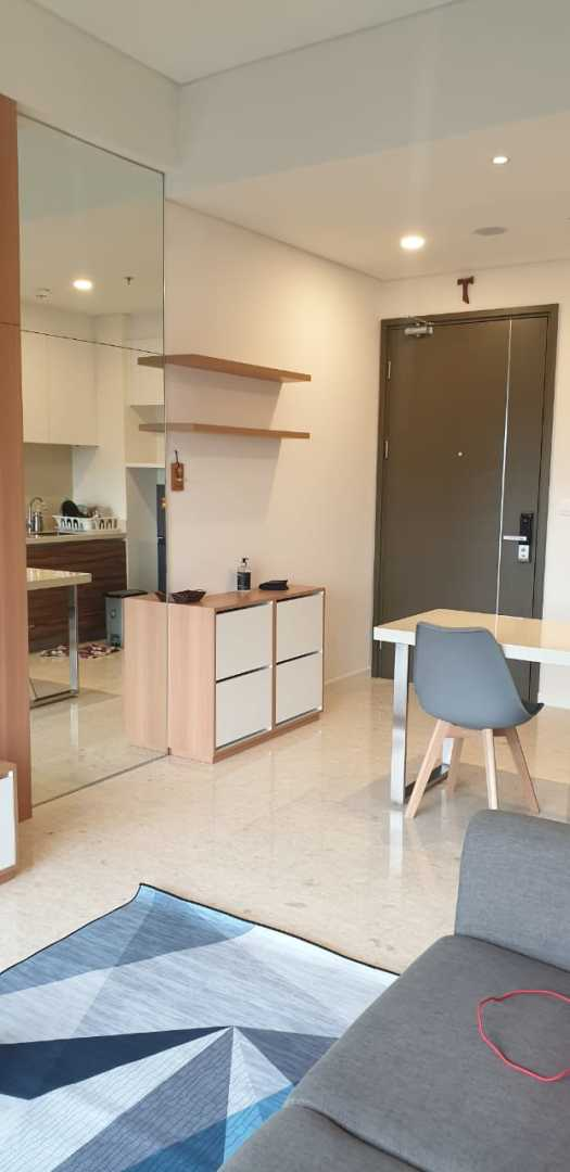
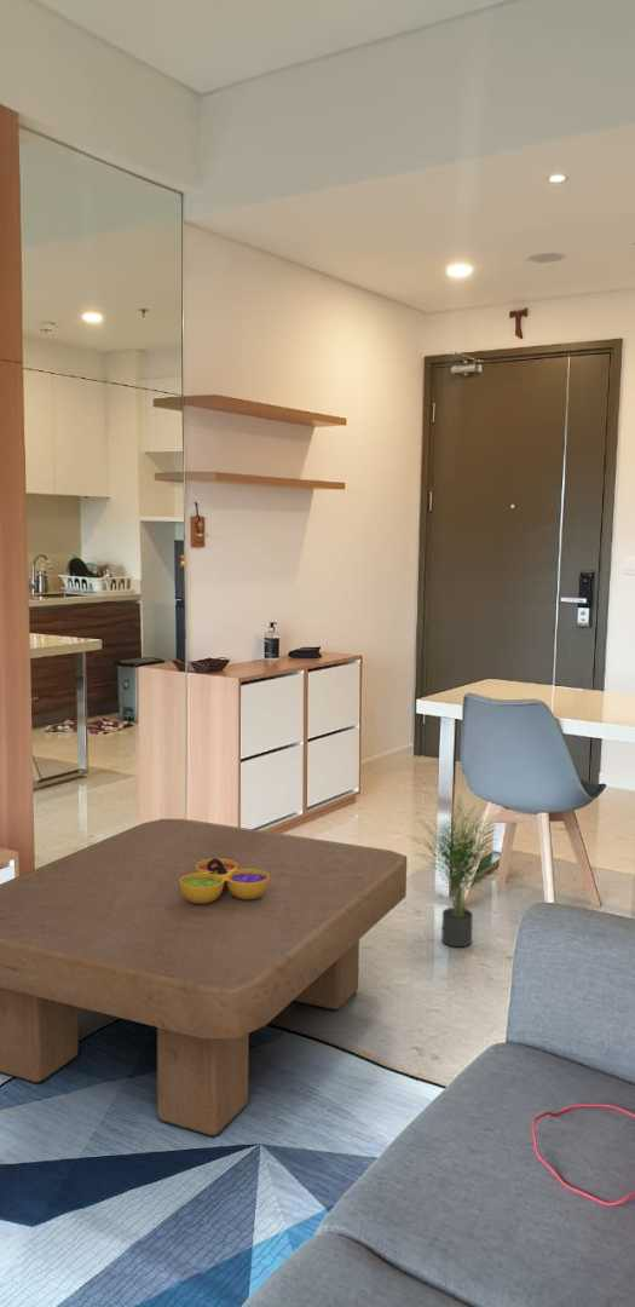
+ potted plant (451, 868)
+ decorative bowl (220, 874)
+ coffee table (190, 955)
